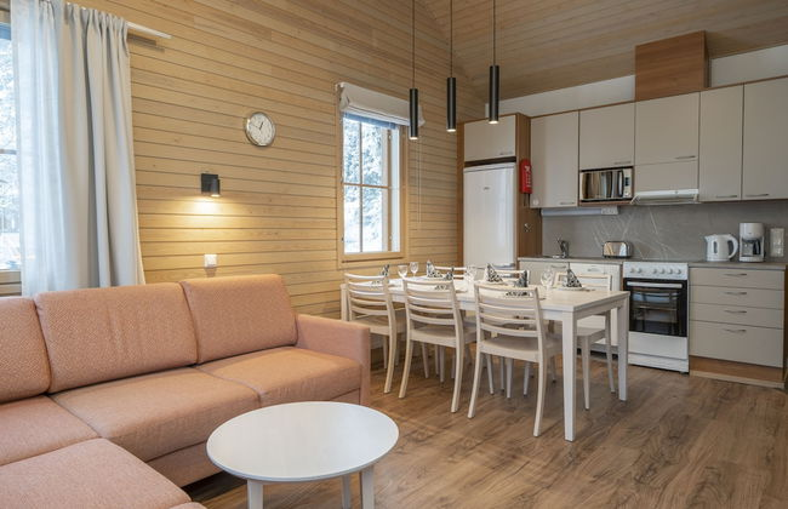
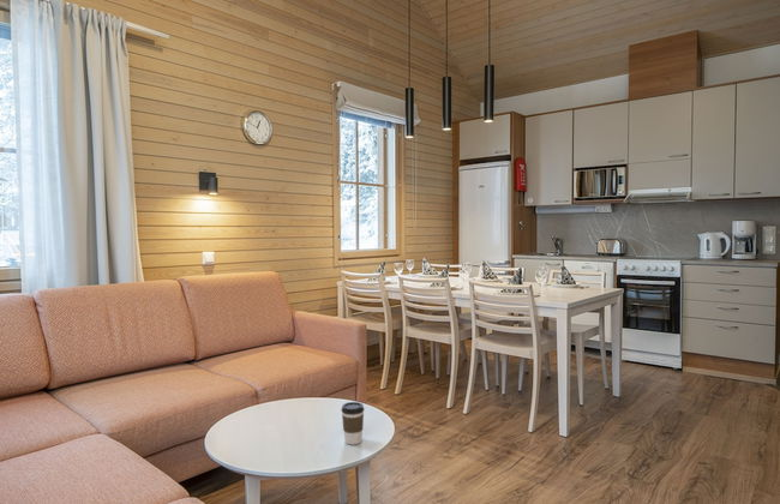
+ coffee cup (353, 422)
